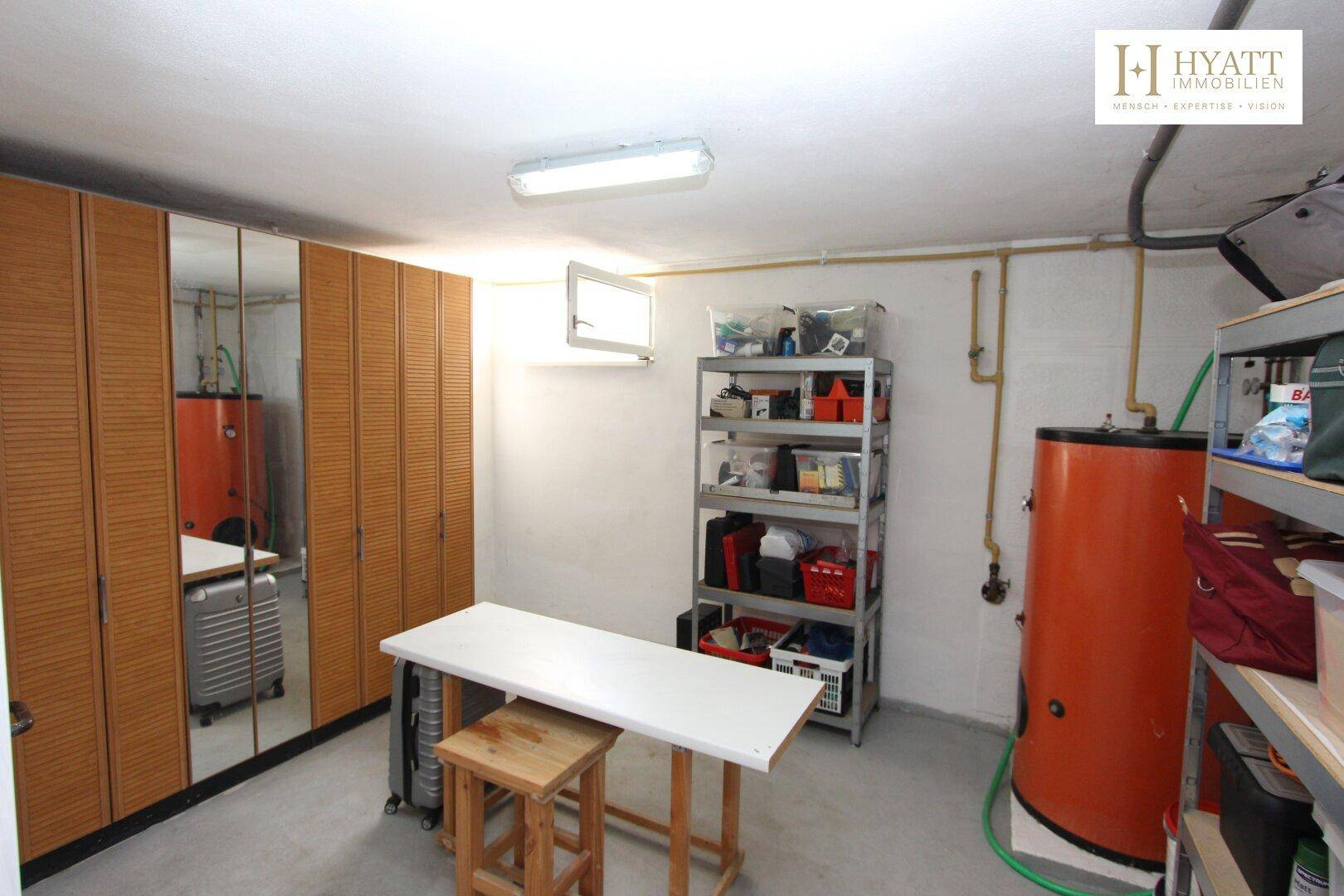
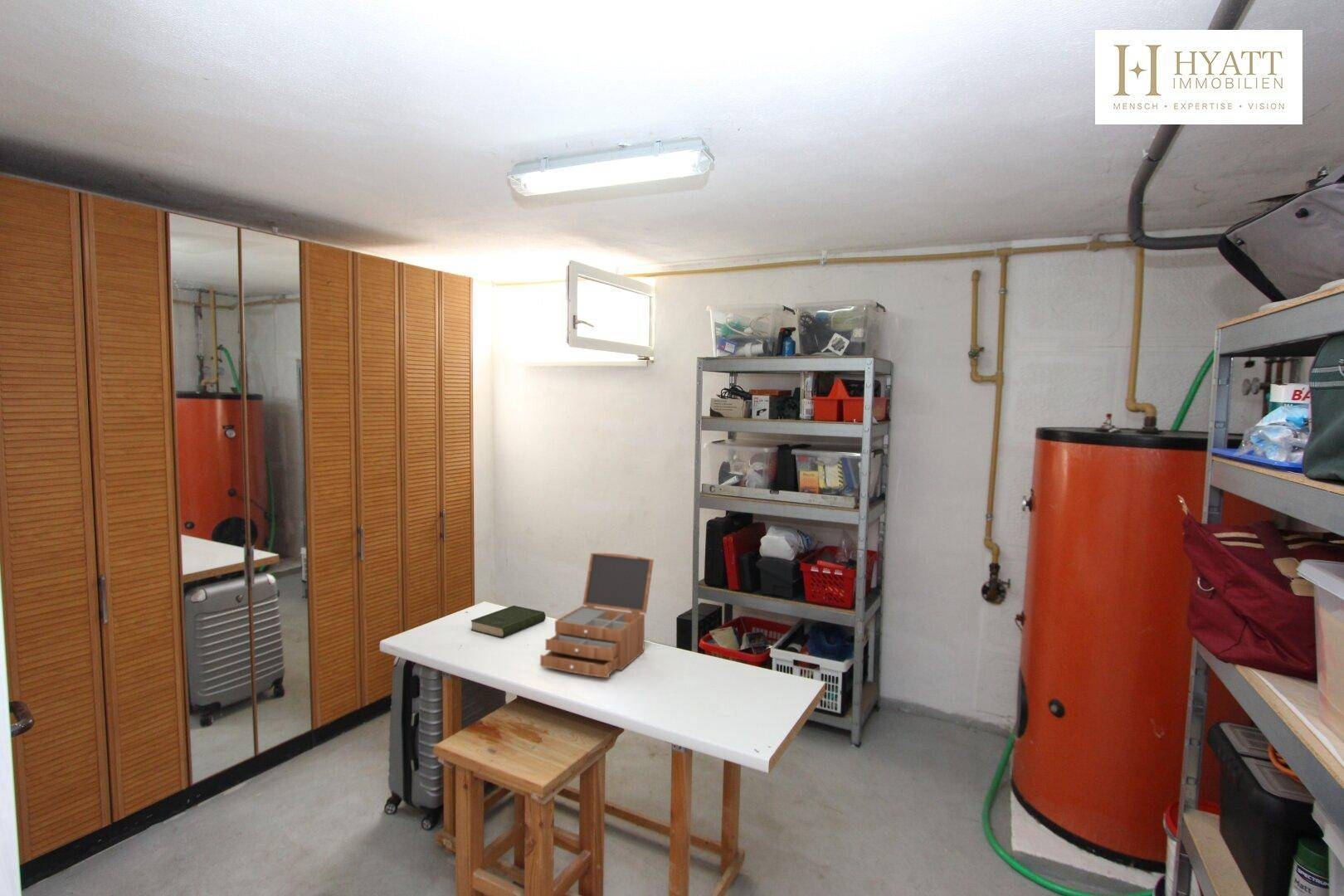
+ book (509, 621)
+ jewelry box (600, 610)
